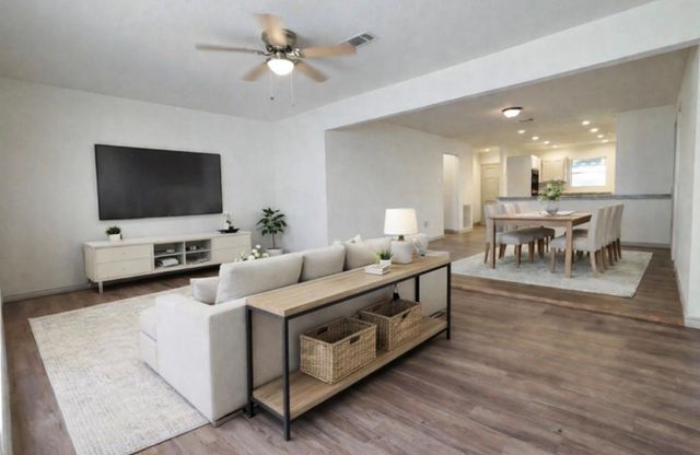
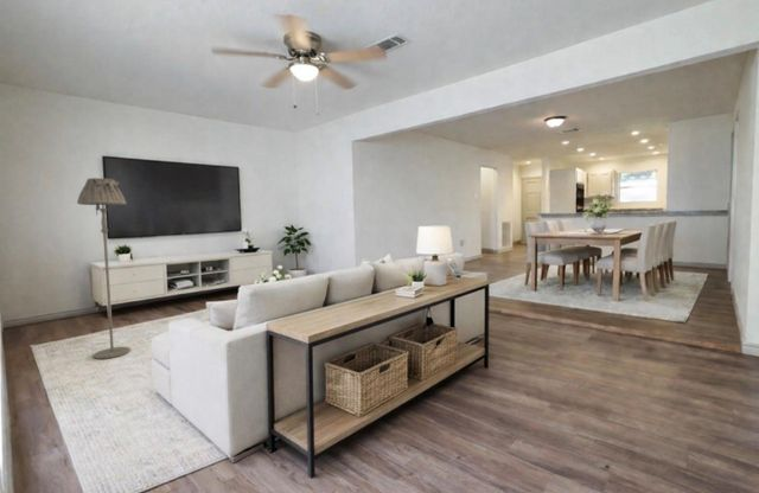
+ floor lamp (106, 267)
